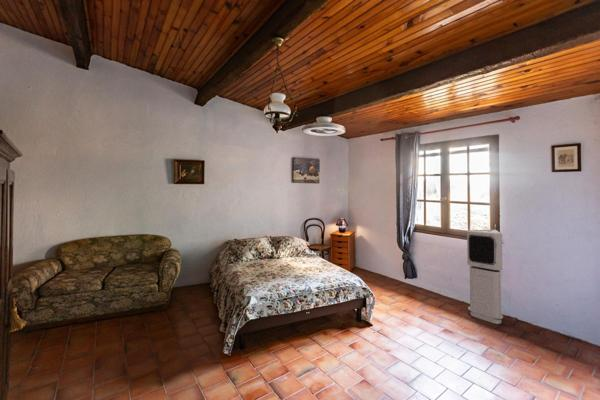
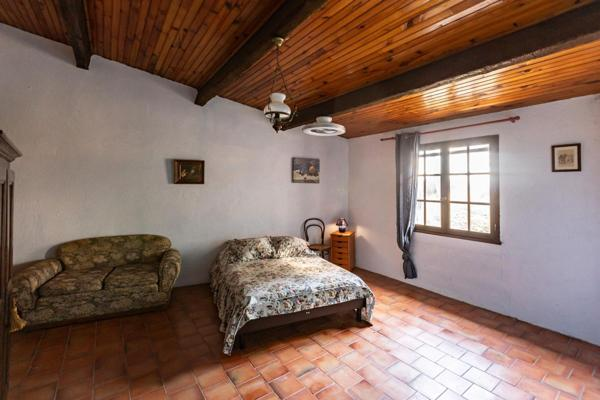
- air purifier (488, 273)
